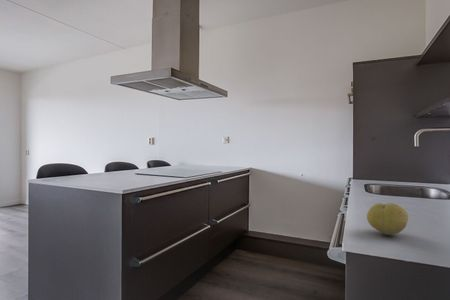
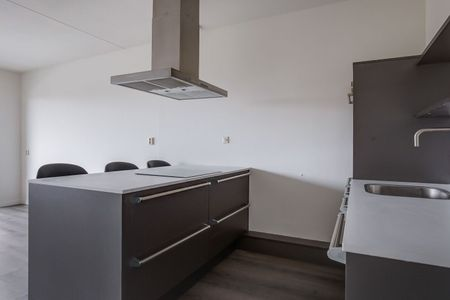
- fruit (387, 218)
